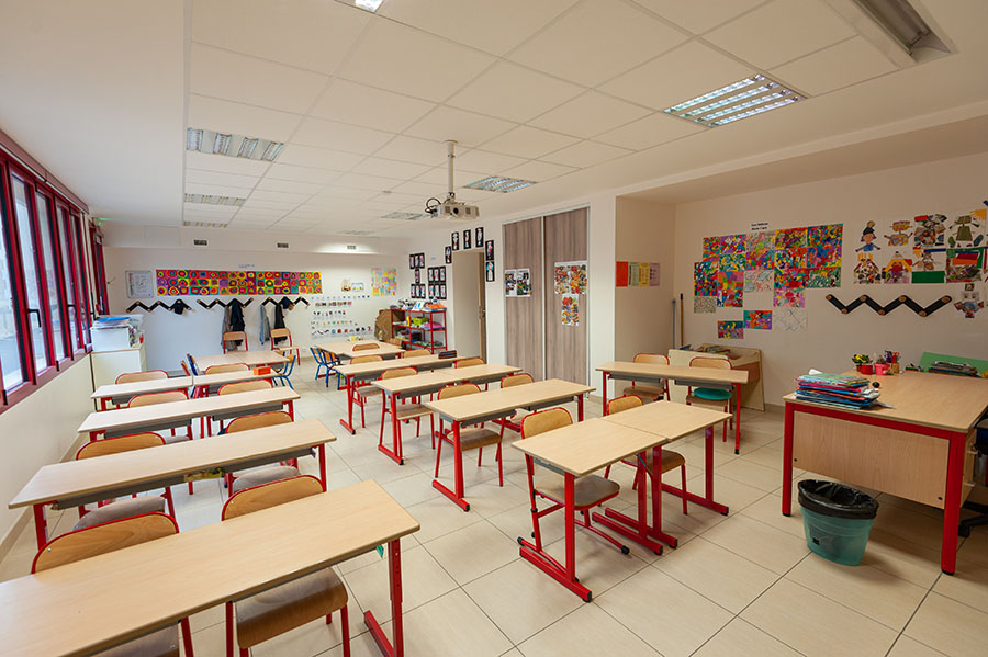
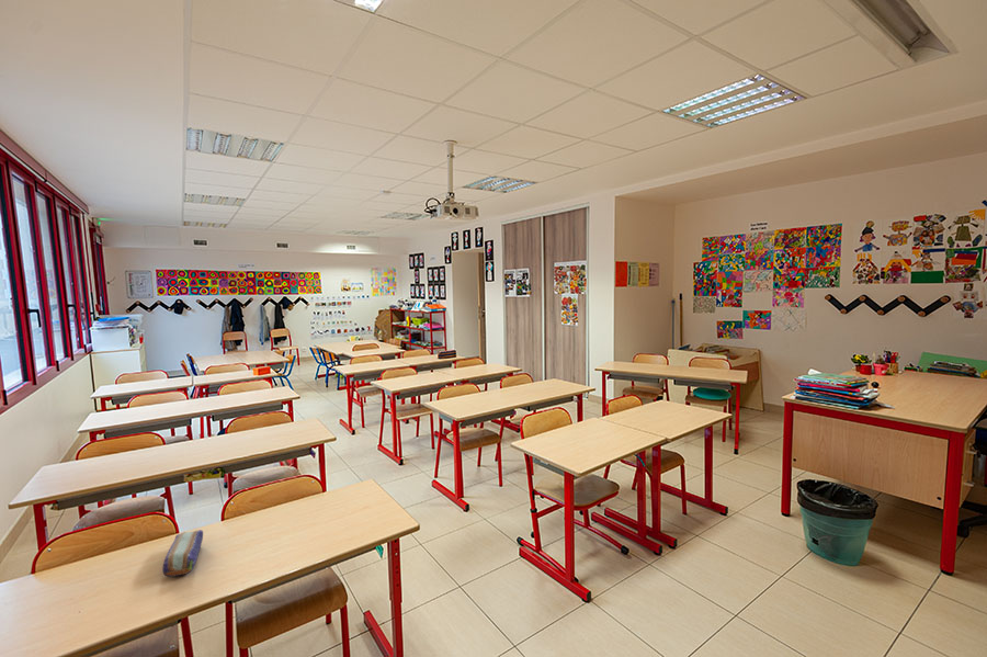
+ pencil case (183, 552)
